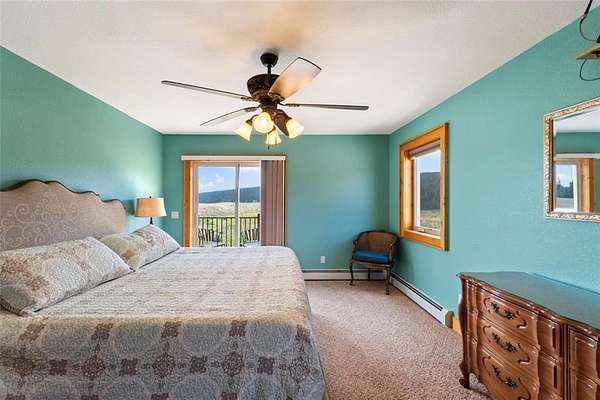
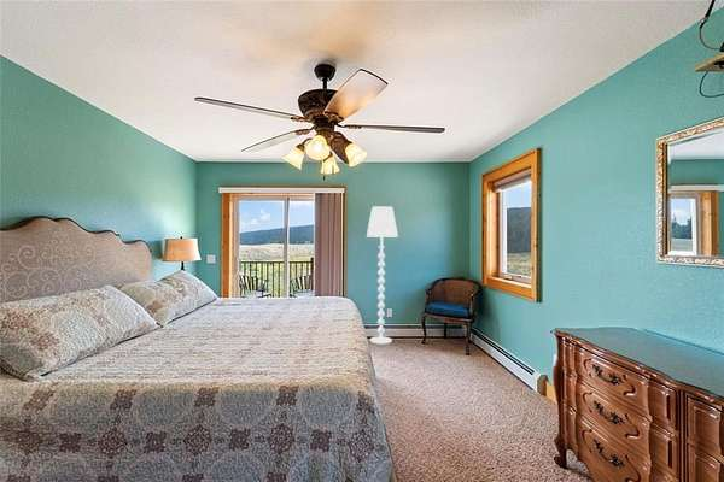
+ floor lamp (381, 274)
